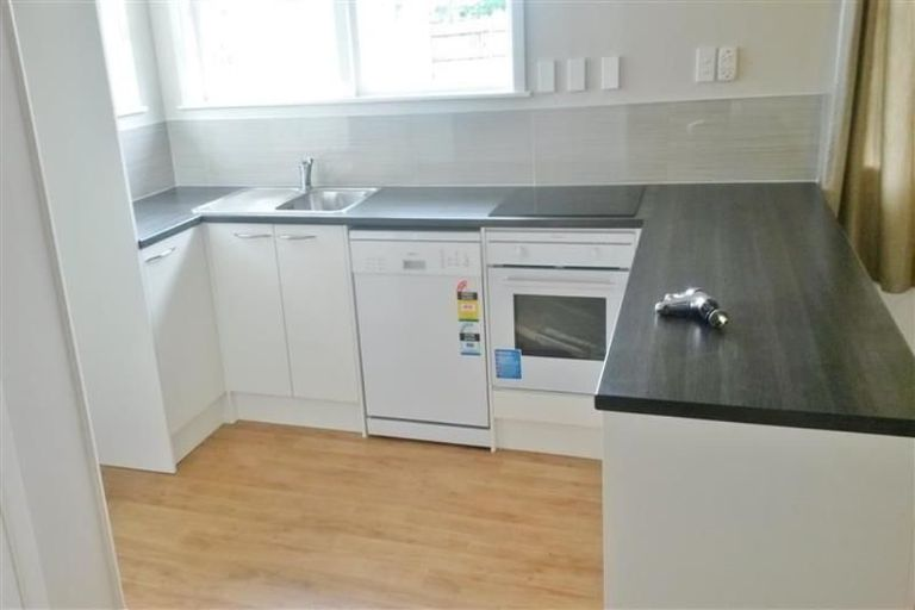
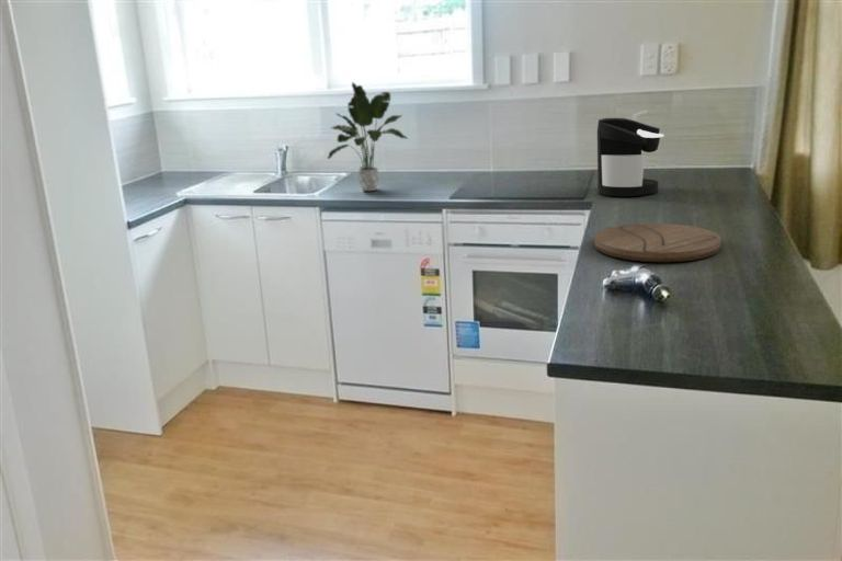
+ cutting board (656, 241)
+ coffee maker (629, 154)
+ potted plant (367, 135)
